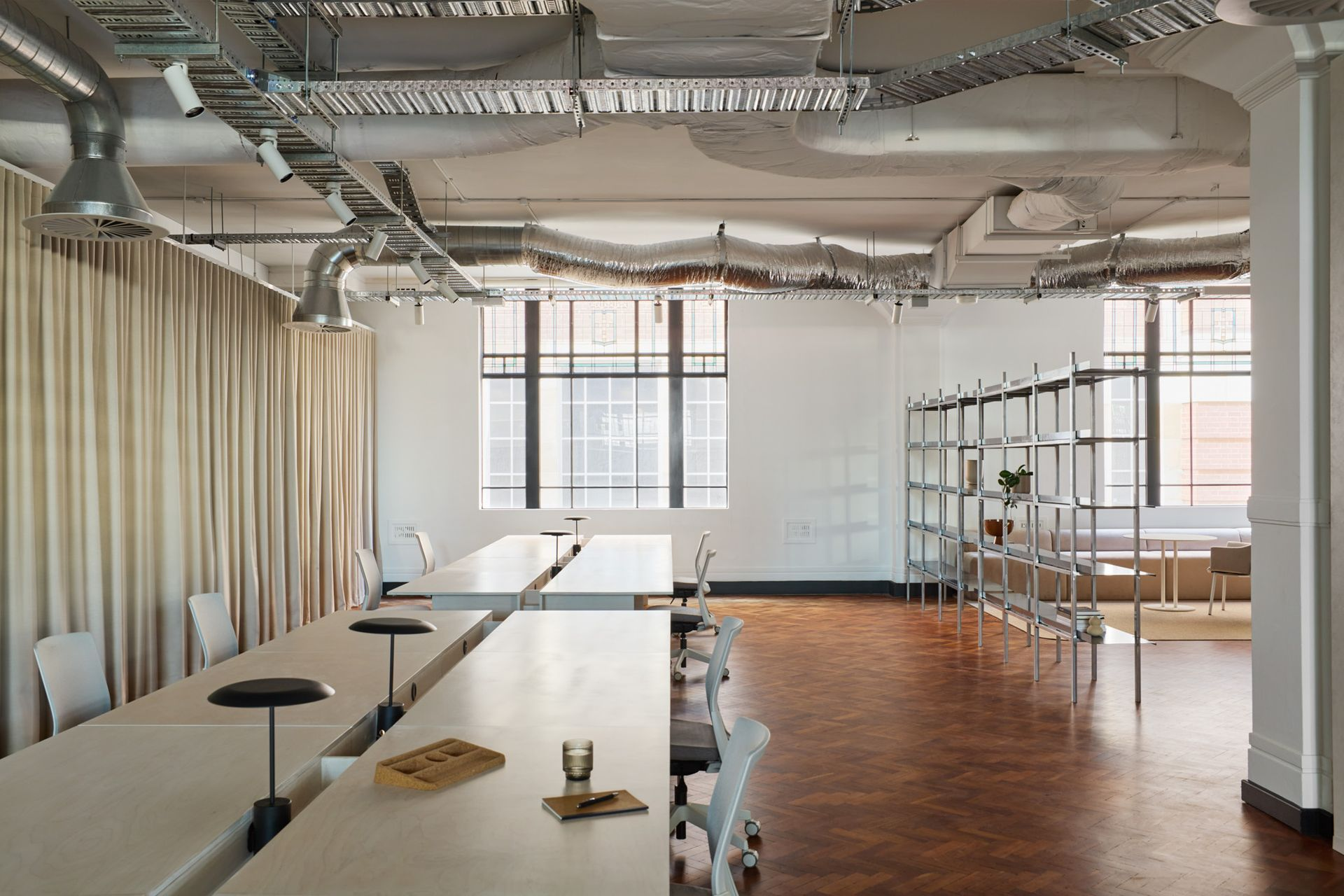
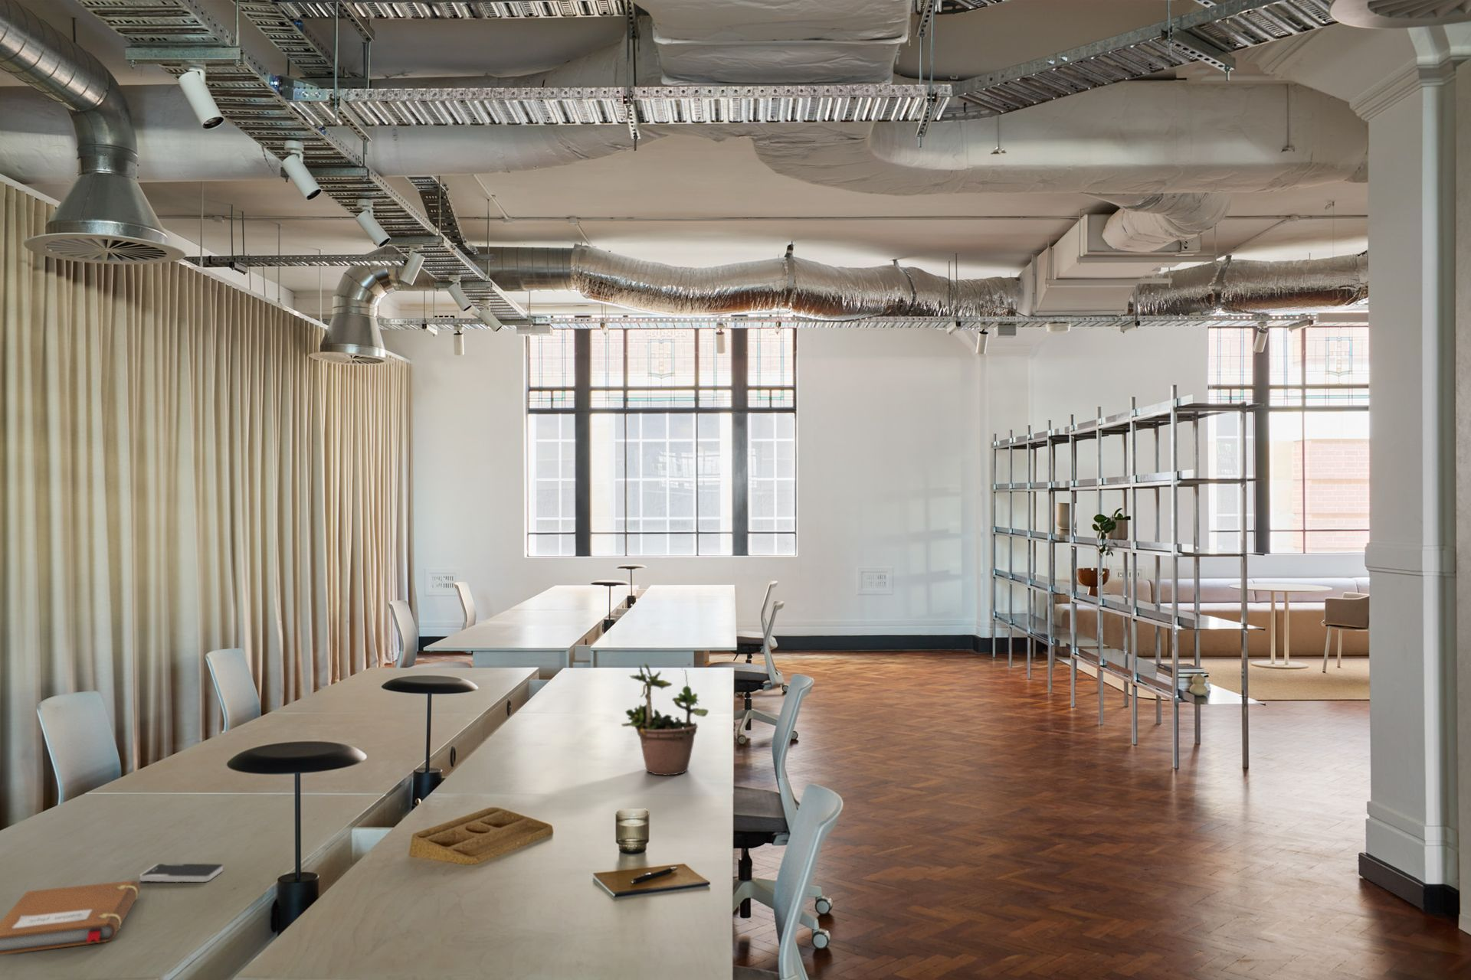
+ smartphone (182, 872)
+ potted plant (667, 714)
+ notebook (68, 917)
